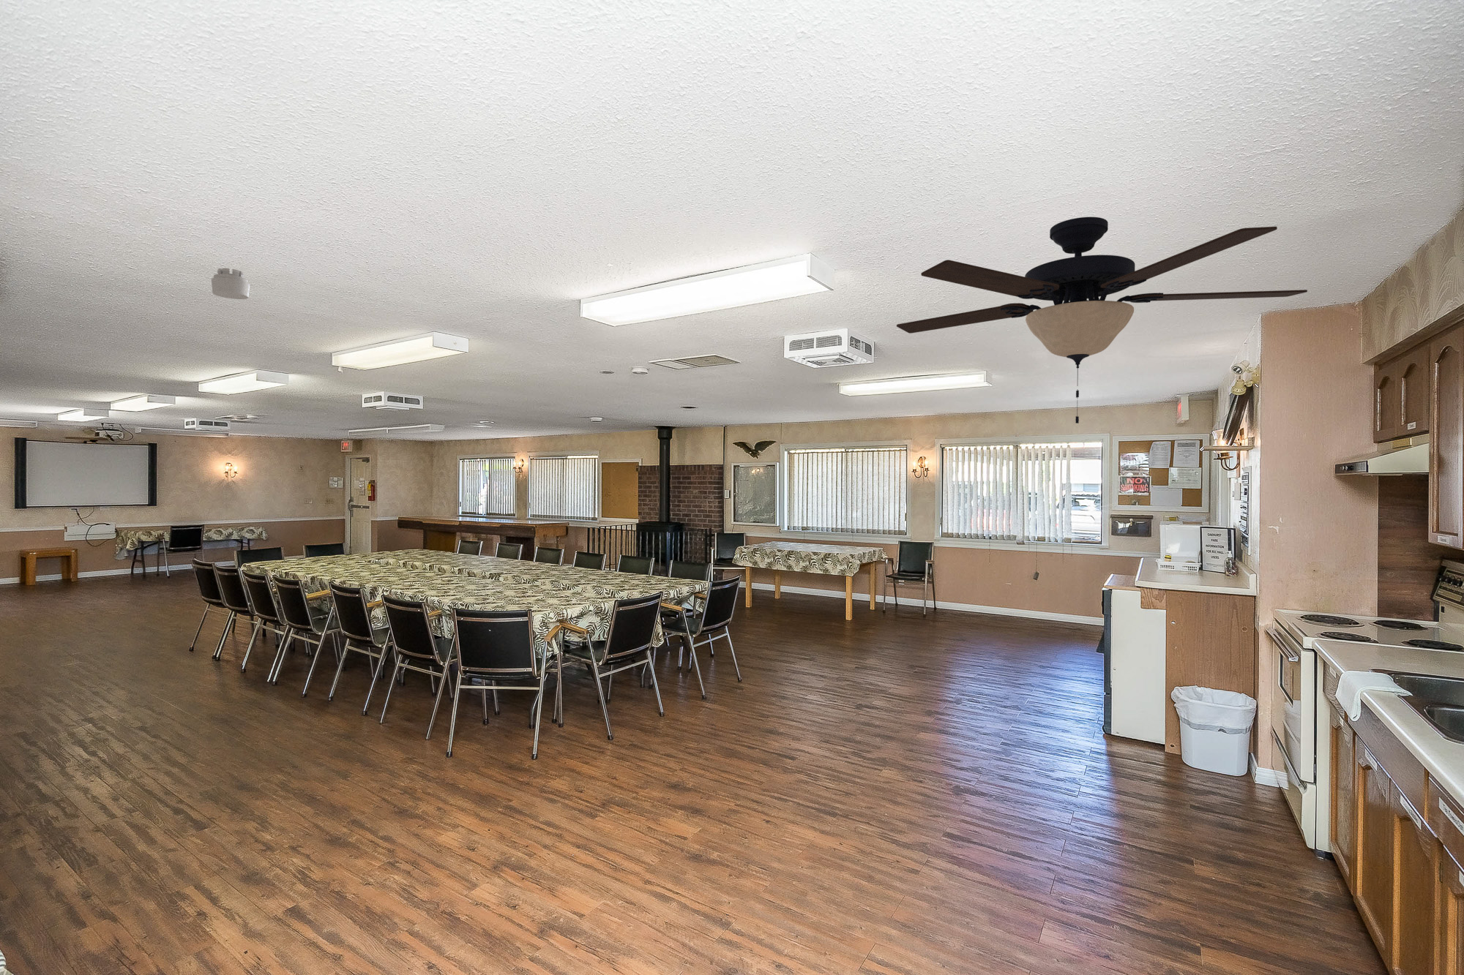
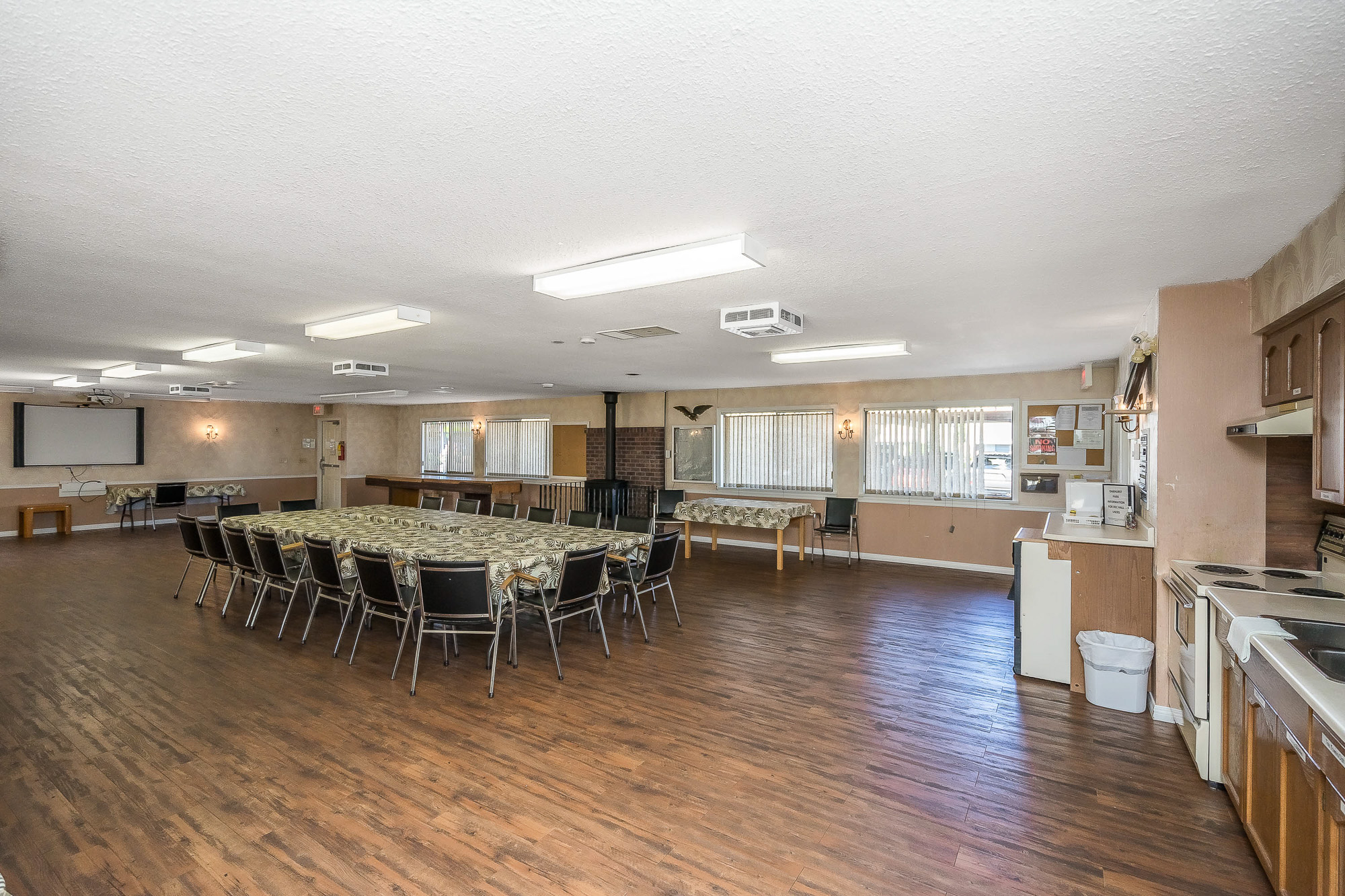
- smoke detector (231, 283)
- ceiling fan (1079, 326)
